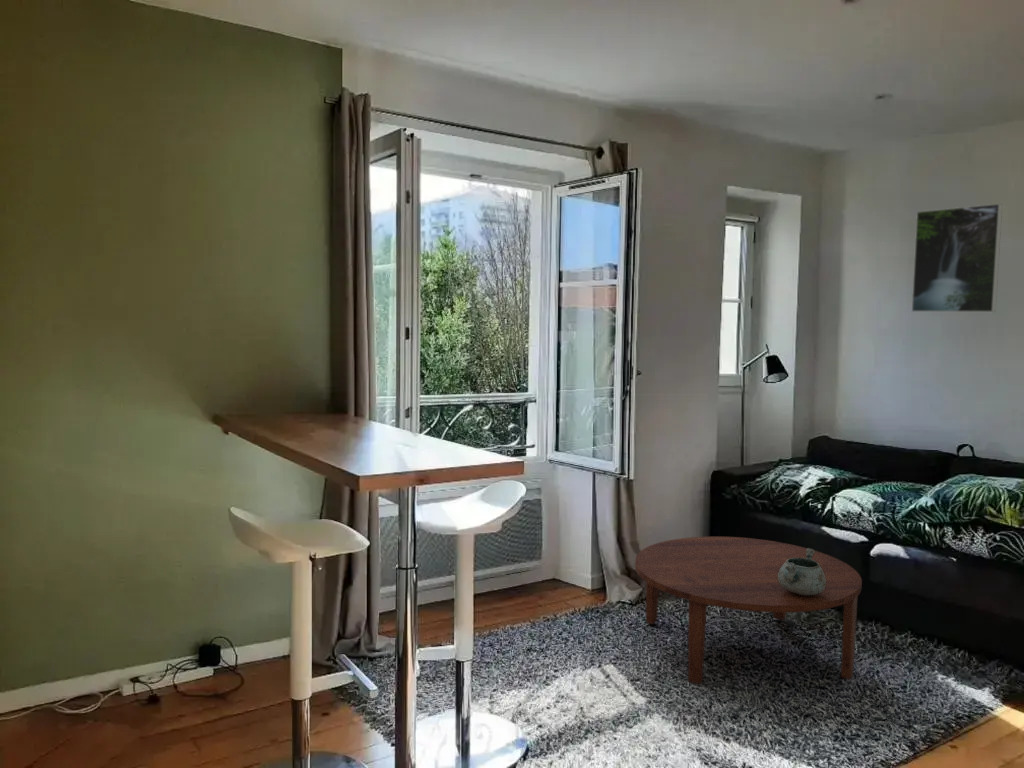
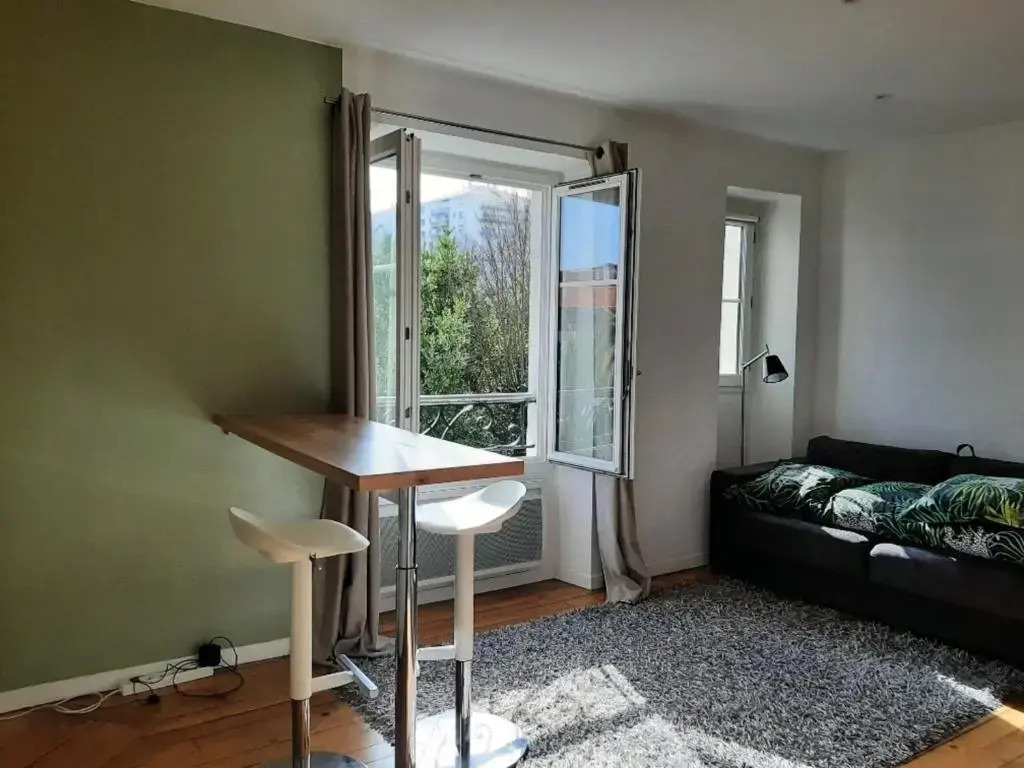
- decorative bowl (801, 573)
- coffee table (742, 607)
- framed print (954, 260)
